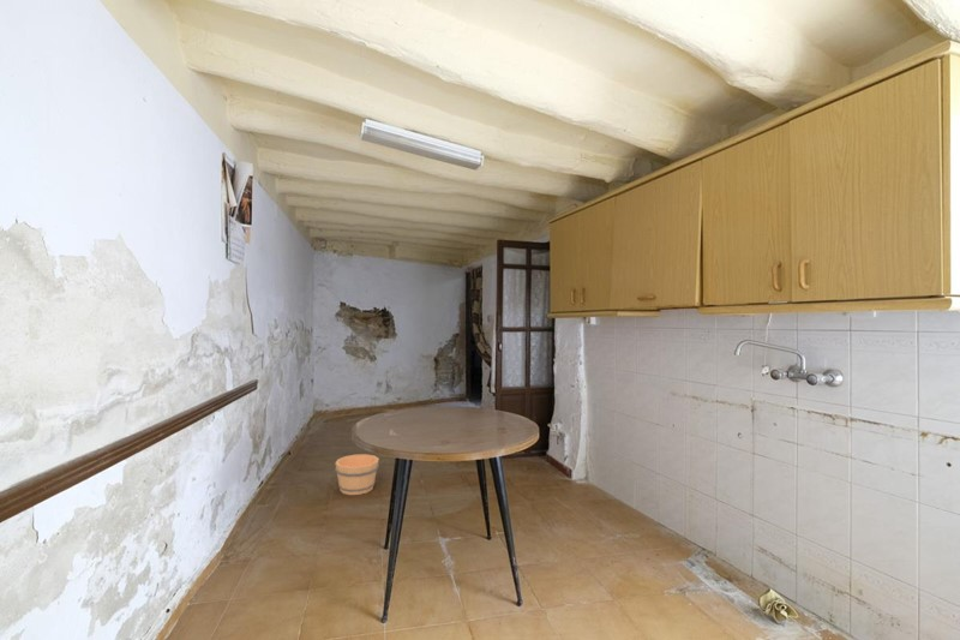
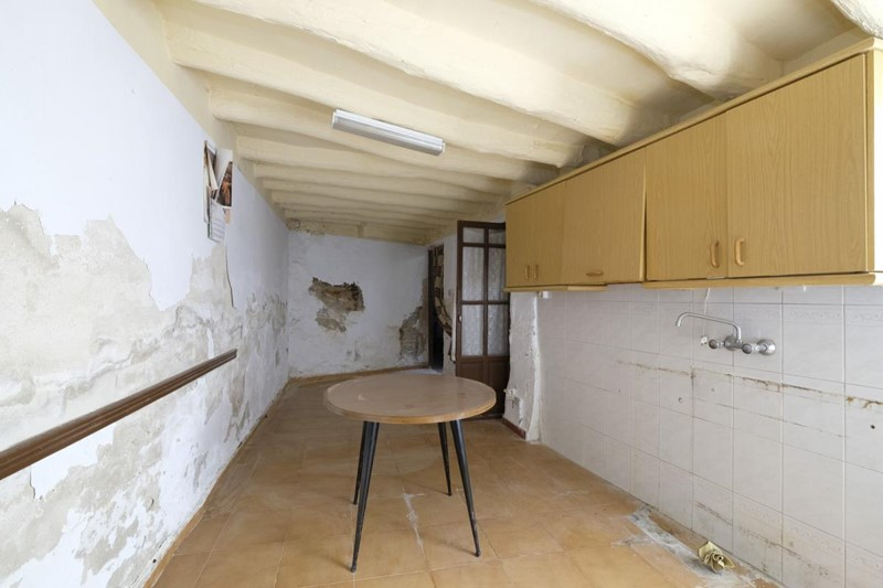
- bucket (356, 474)
